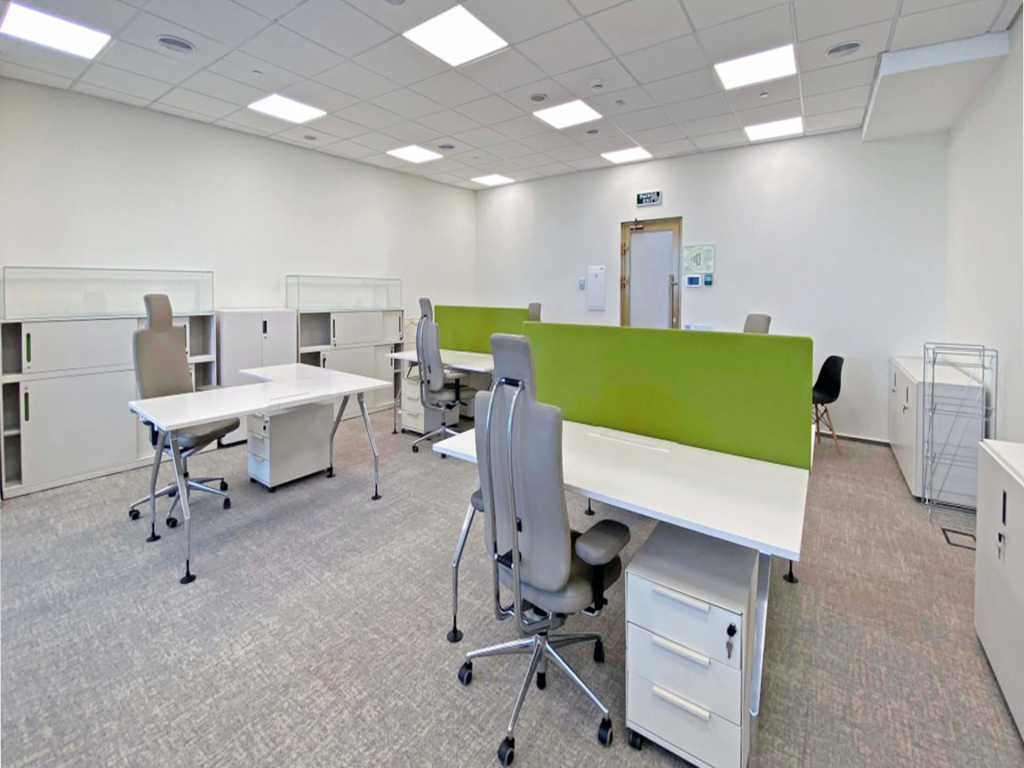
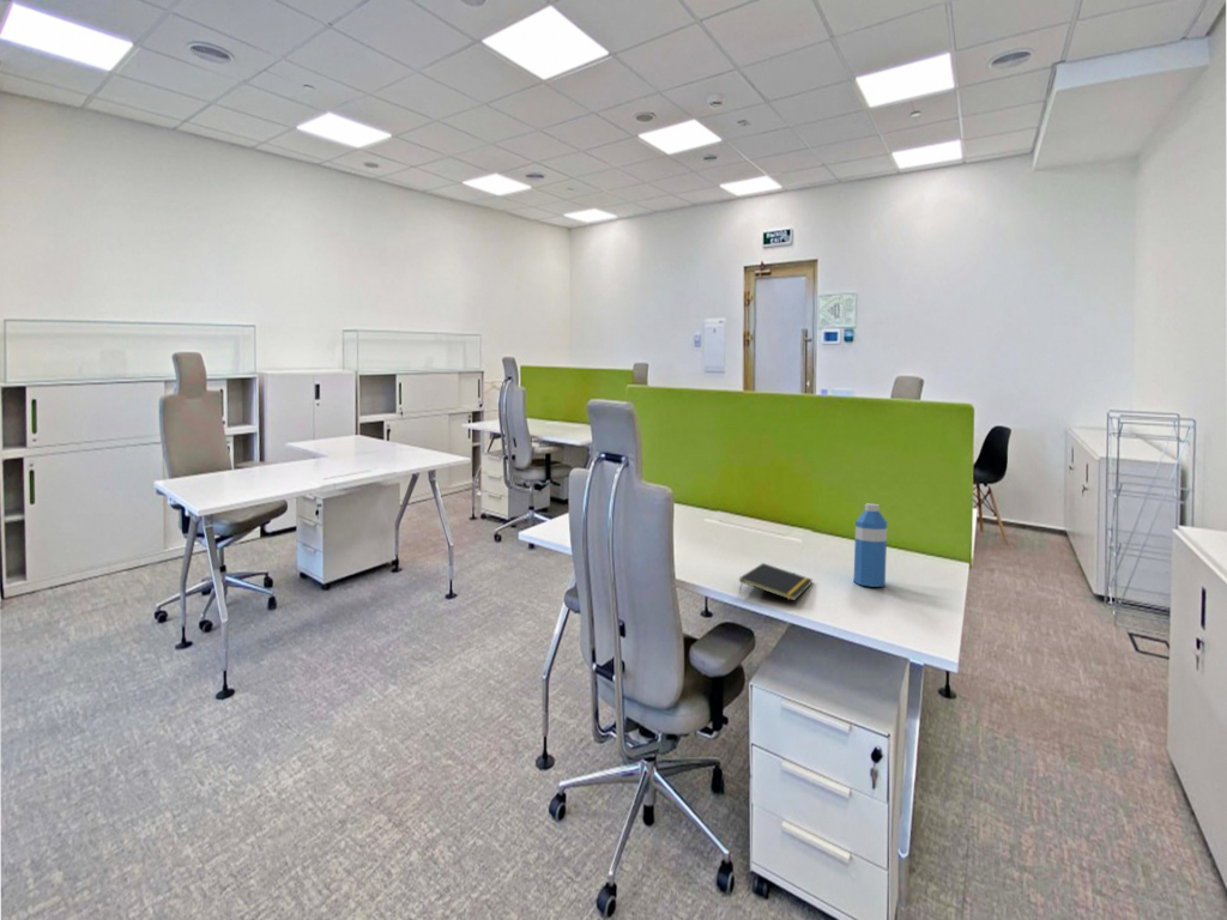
+ notepad (776, 580)
+ water bottle (870, 543)
